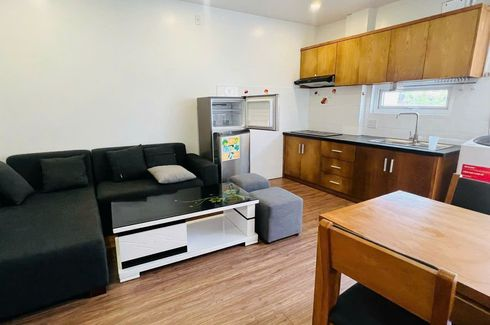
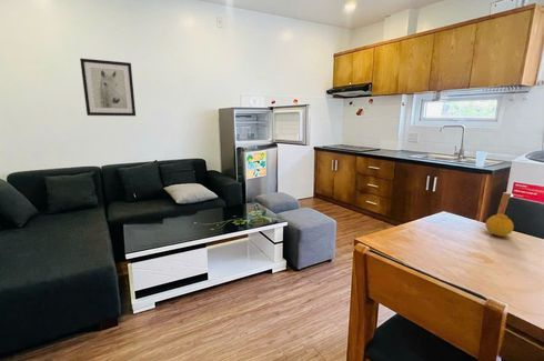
+ wall art (109, 88)
+ fruit (498, 224)
